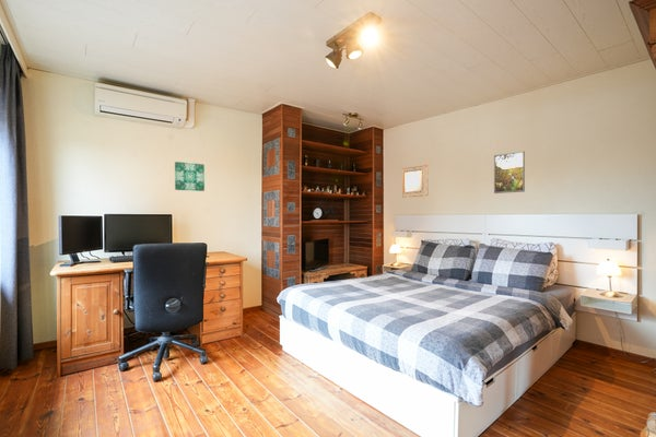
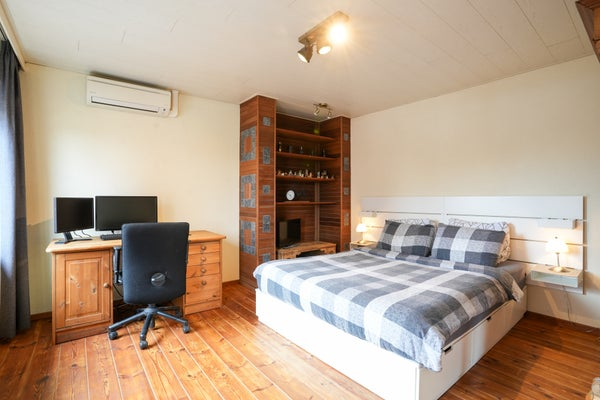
- wall art (189, 176)
- home mirror (413, 181)
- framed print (508, 173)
